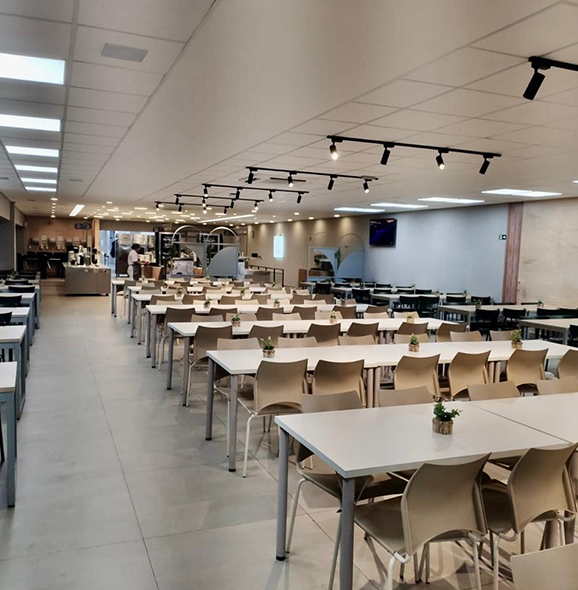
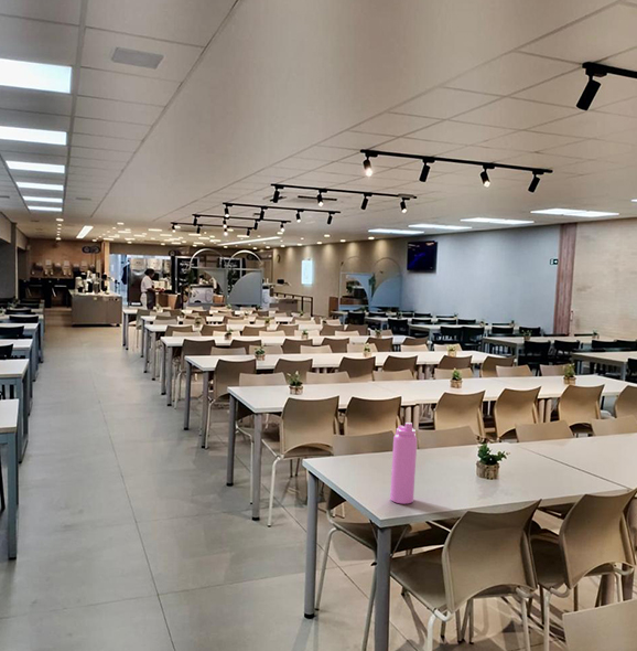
+ water bottle (403, 461)
